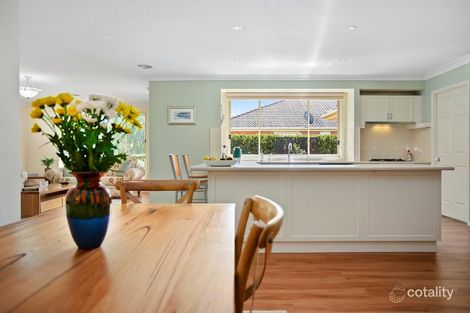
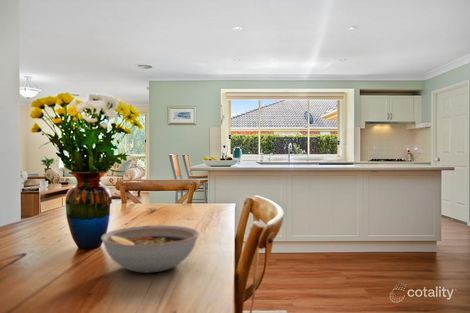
+ bowl (151, 250)
